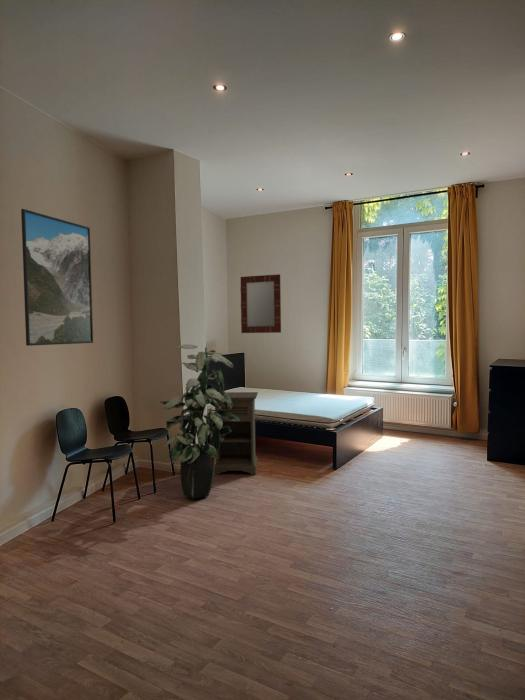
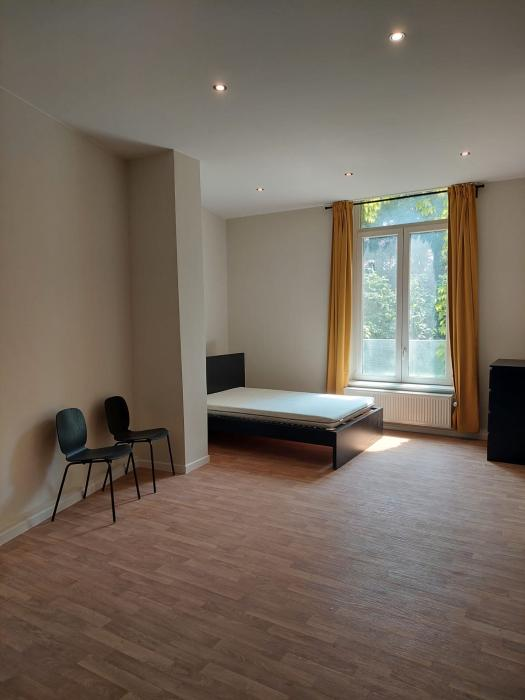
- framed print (60, 281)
- home mirror (260, 304)
- indoor plant (197, 419)
- nightstand (235, 432)
